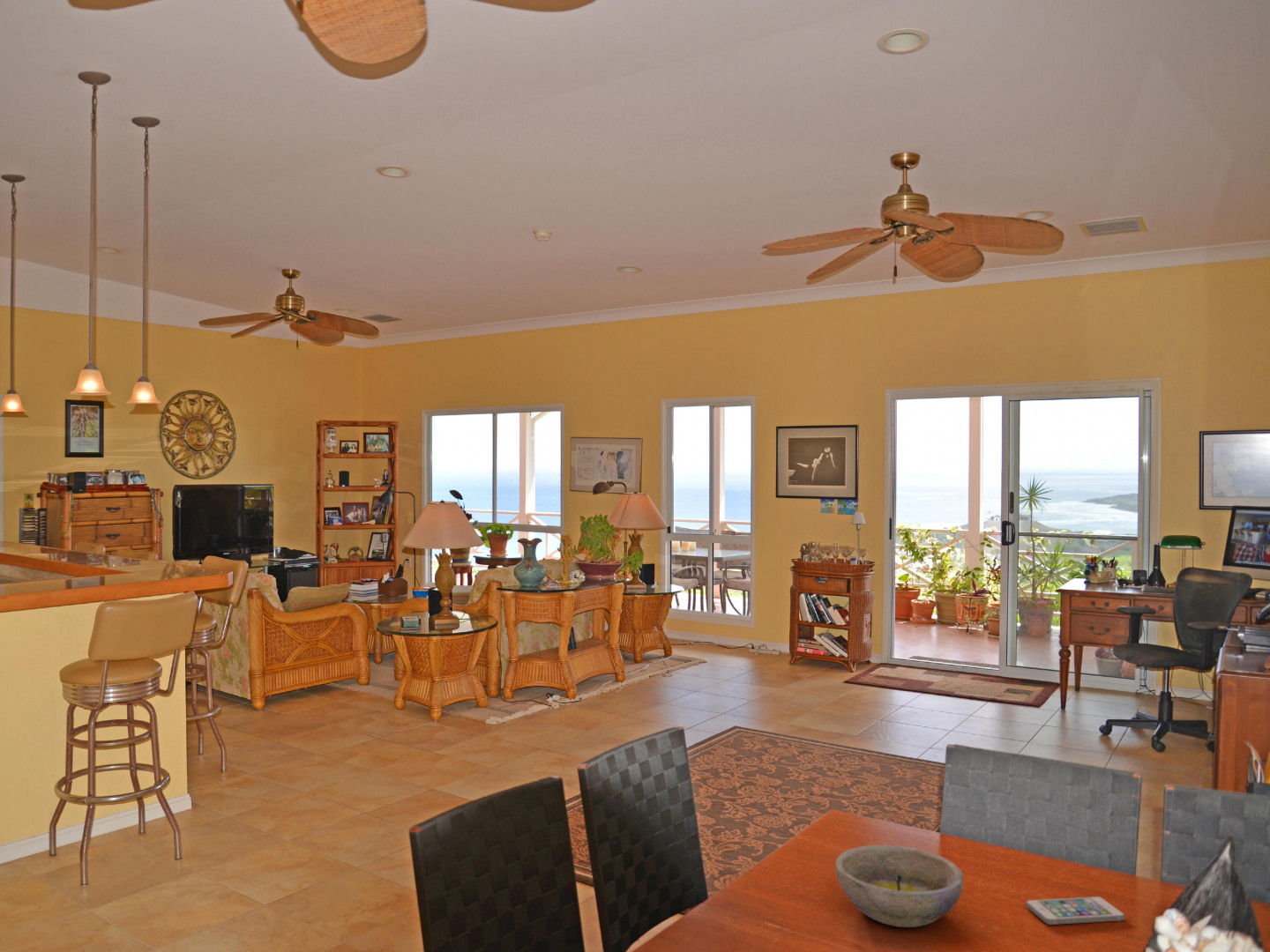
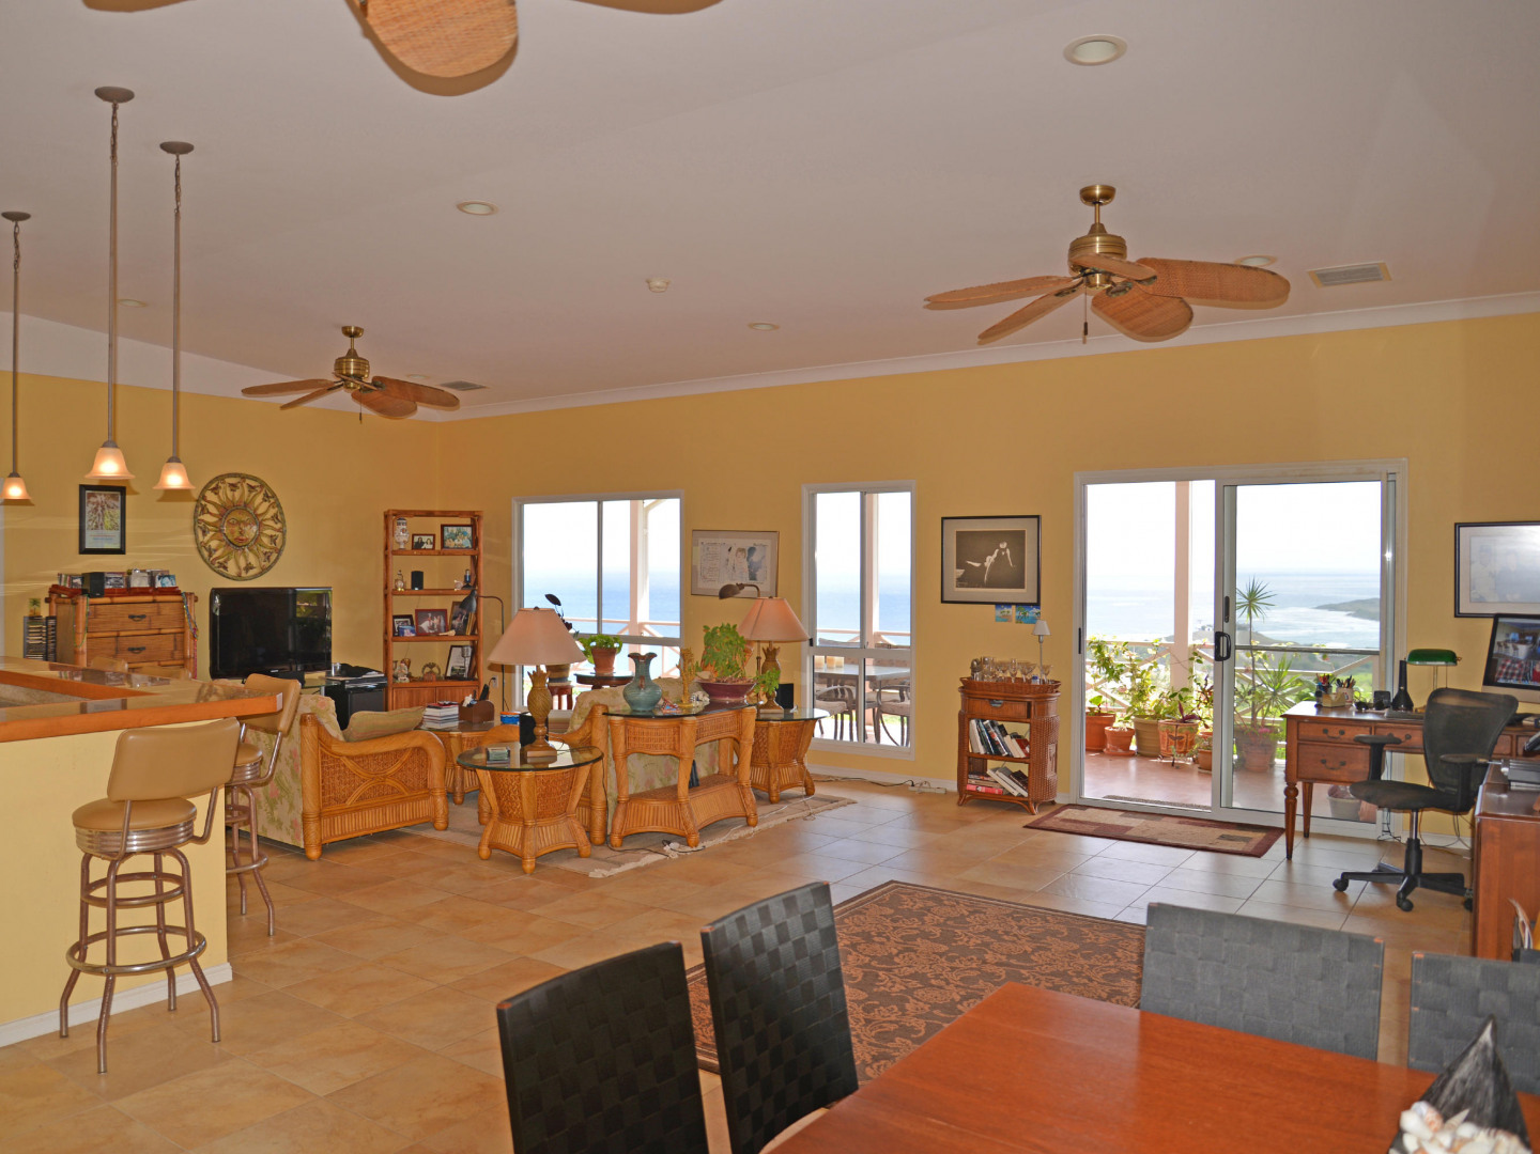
- smartphone (1074, 910)
- bowl (898, 888)
